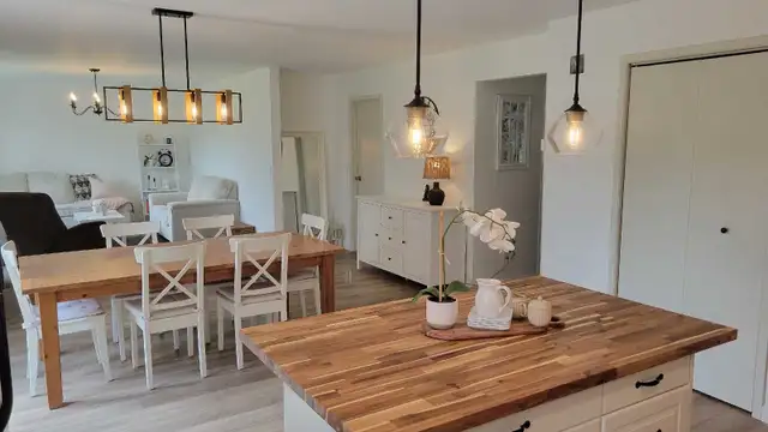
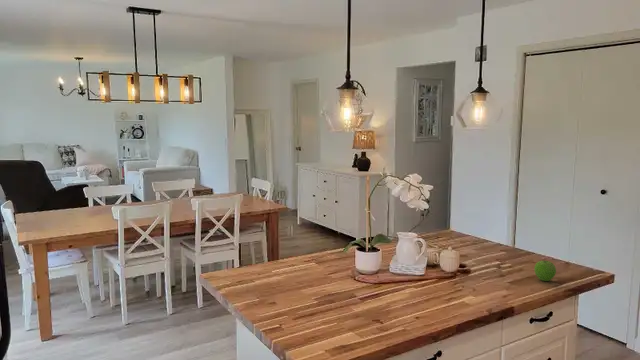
+ fruit (545, 270)
